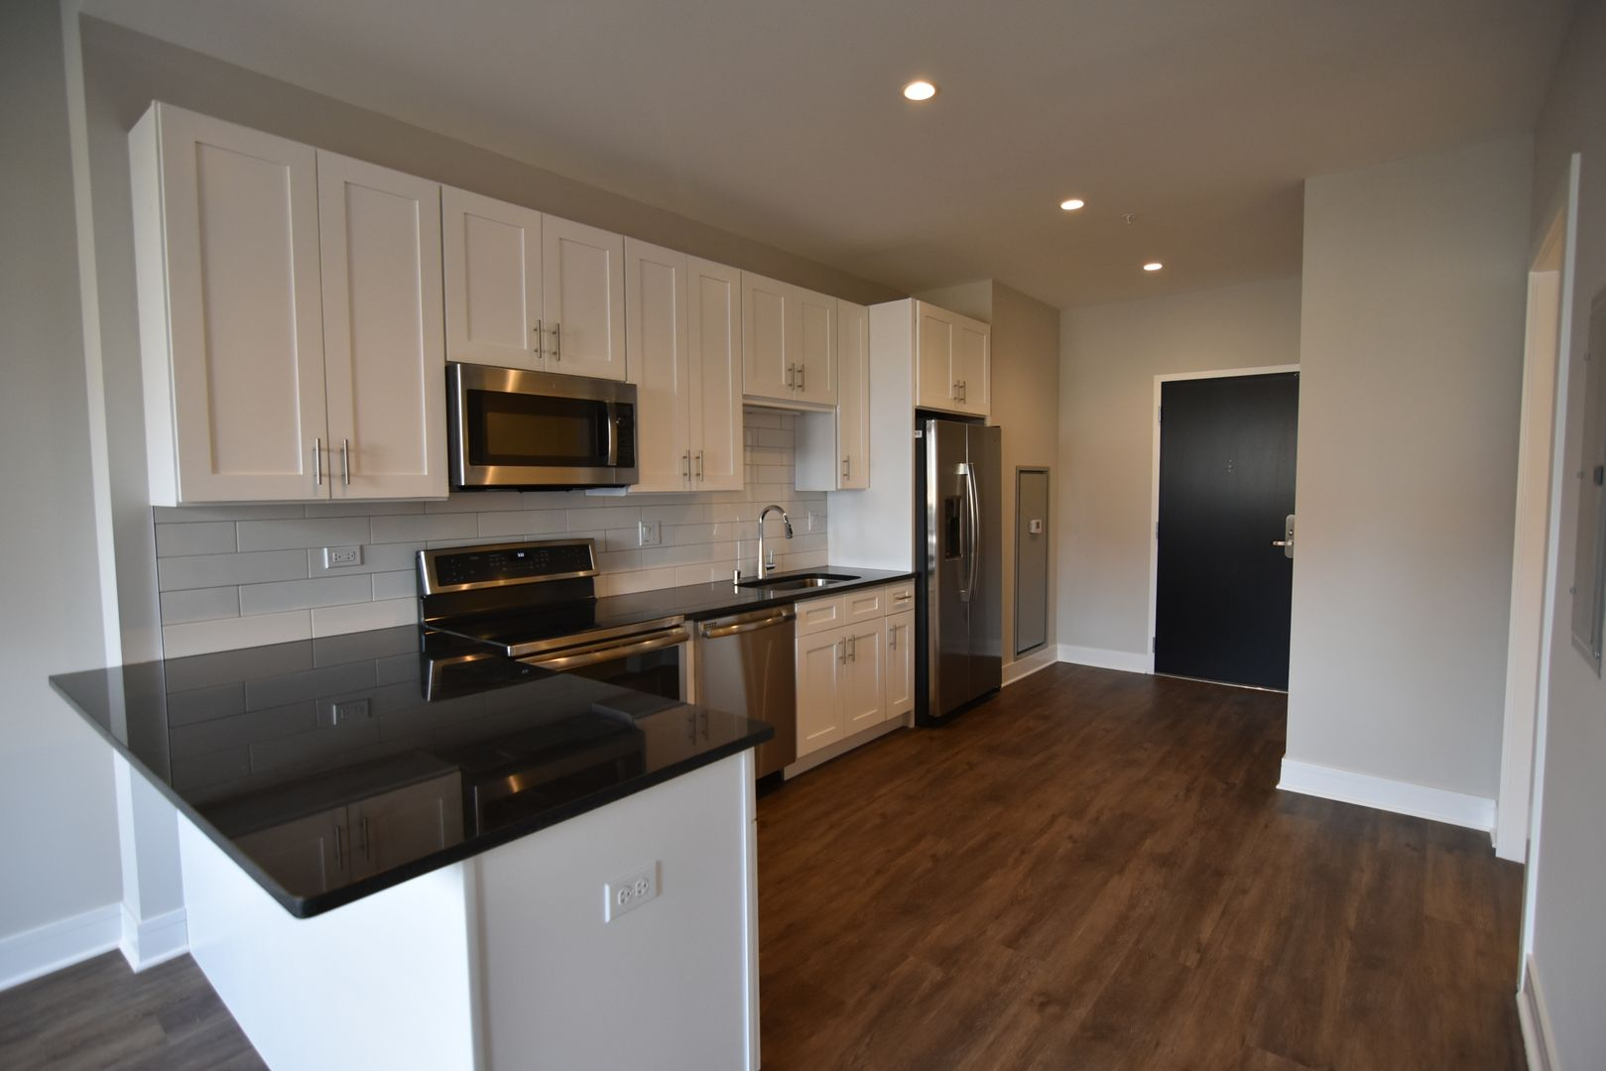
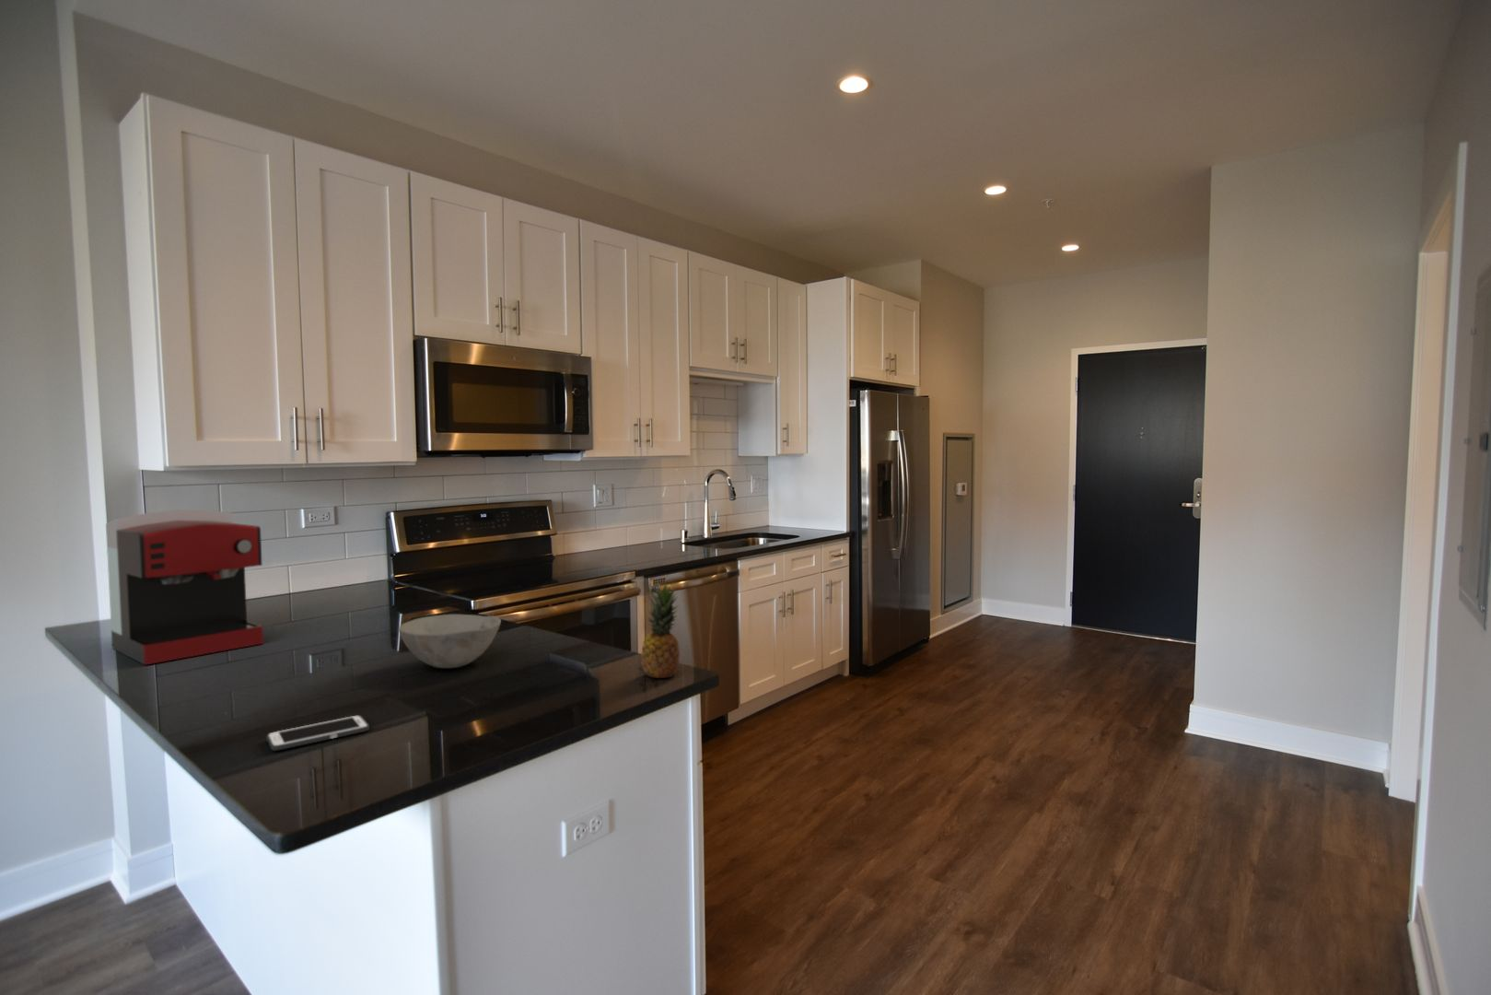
+ cell phone (319, 732)
+ bowl (451, 644)
+ fruit (659, 629)
+ coffee maker (192, 580)
